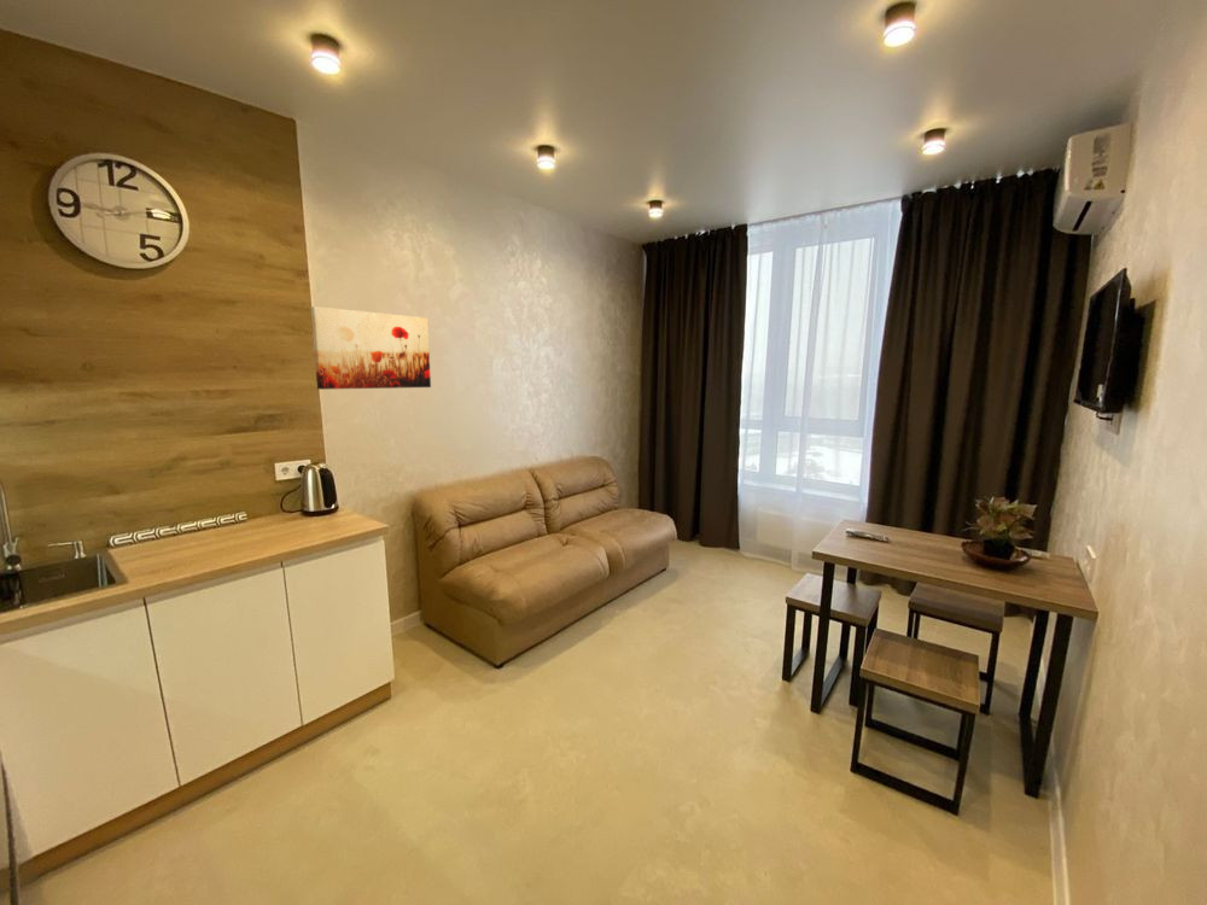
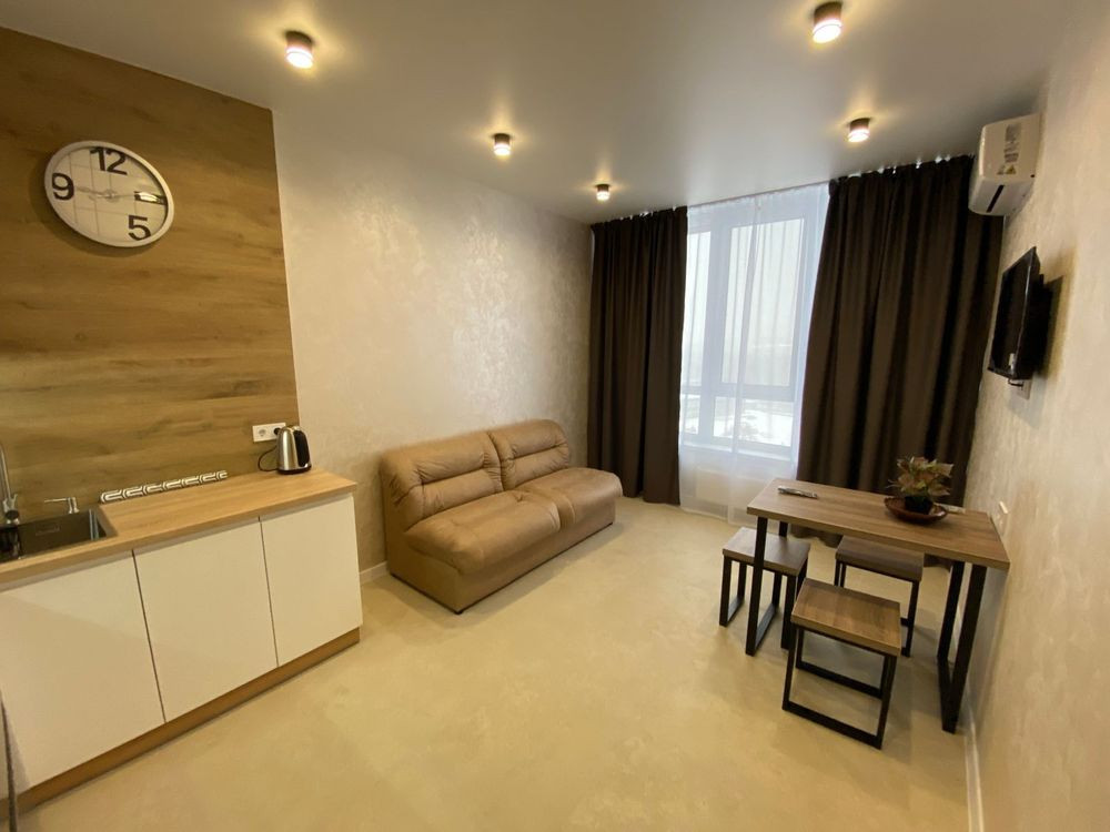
- wall art (375, 350)
